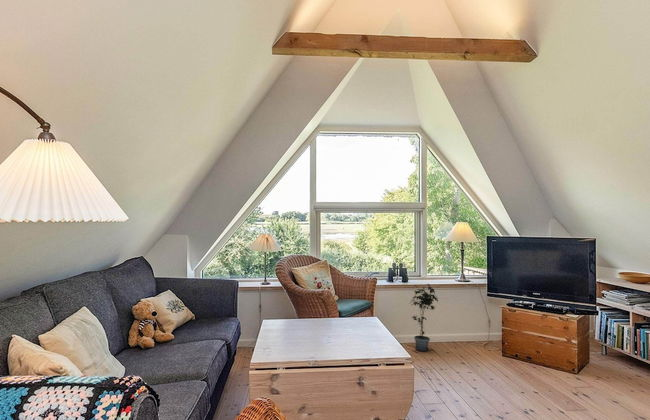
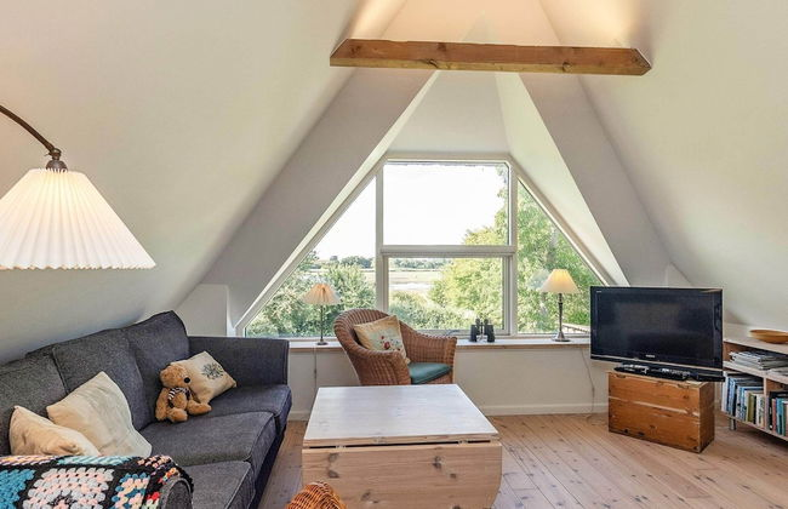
- potted plant (423, 317)
